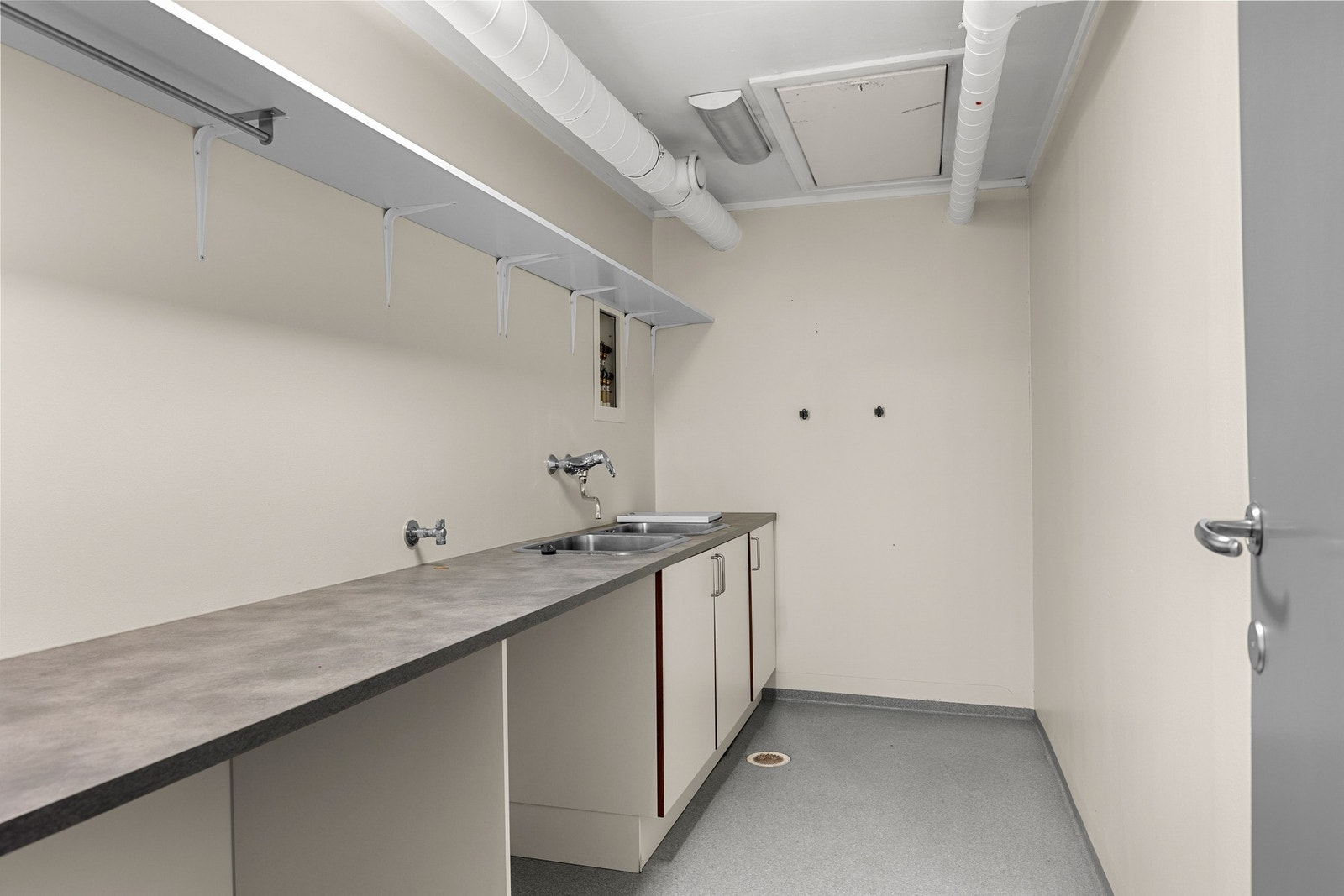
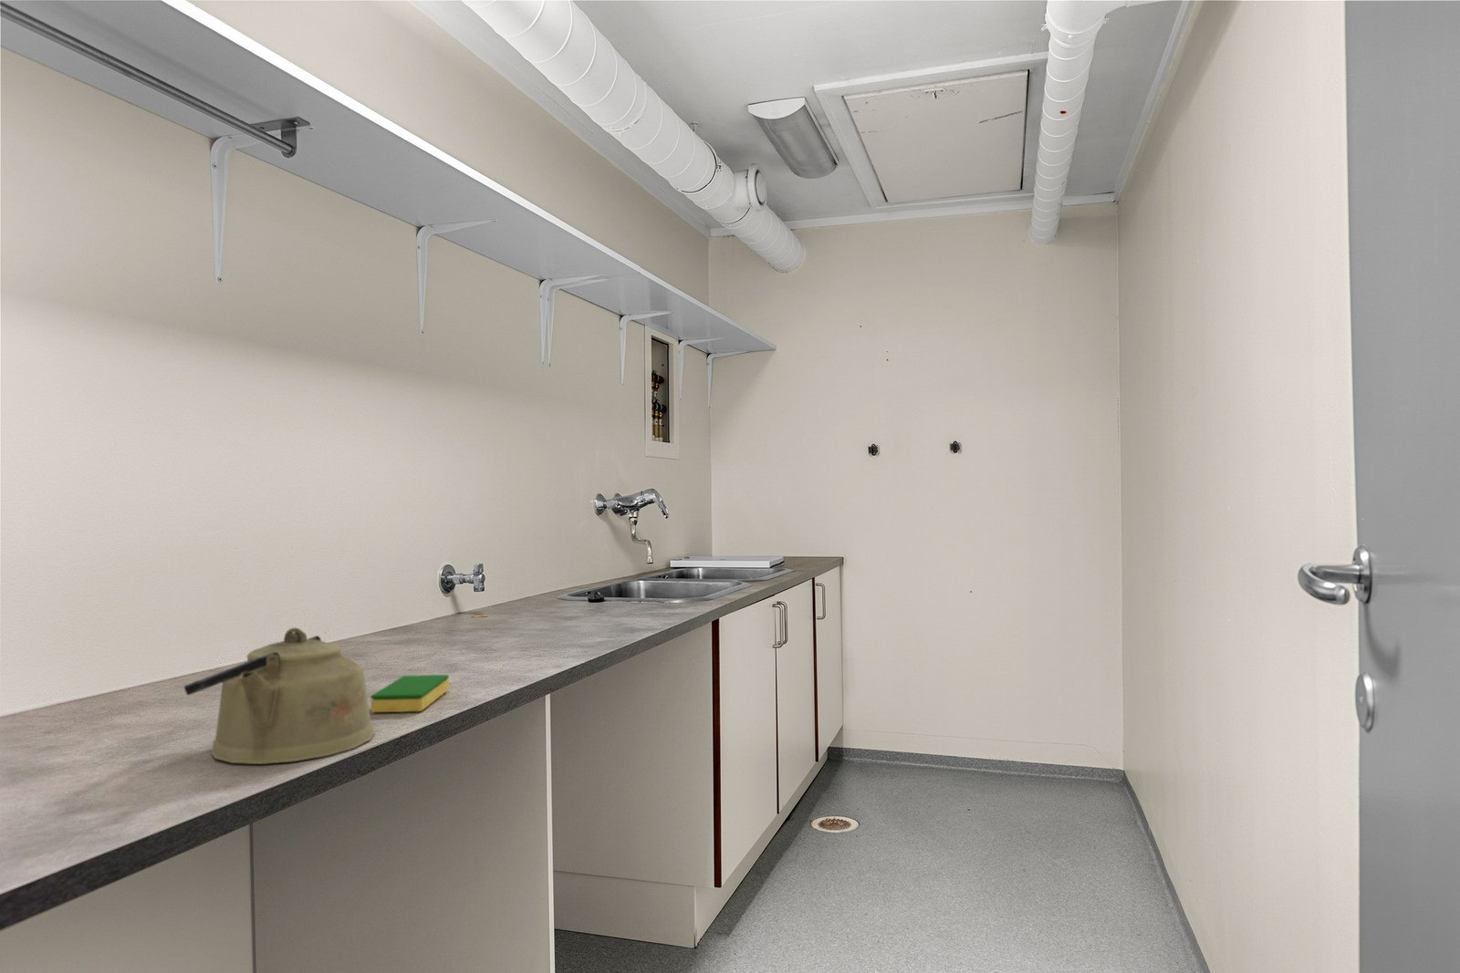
+ dish sponge (412, 692)
+ kettle (285, 687)
